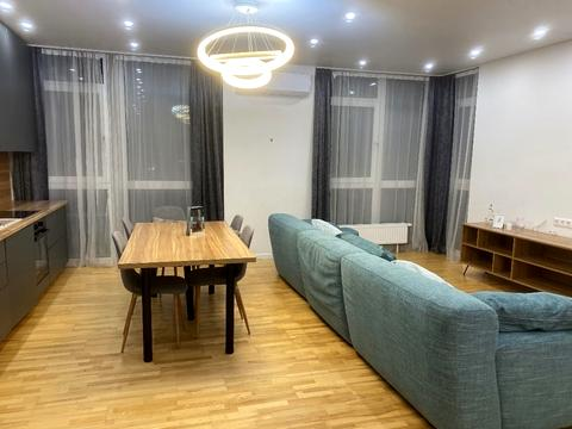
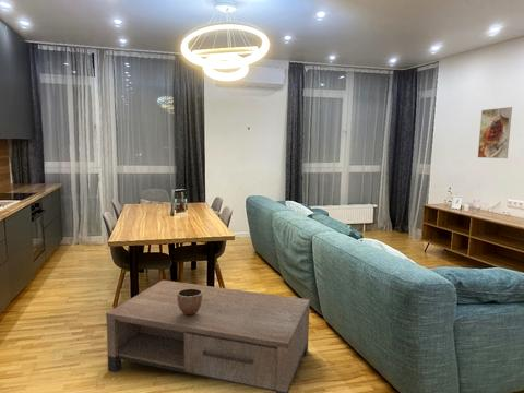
+ decorative bowl (189, 302)
+ coffee table (213, 333)
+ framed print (493, 133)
